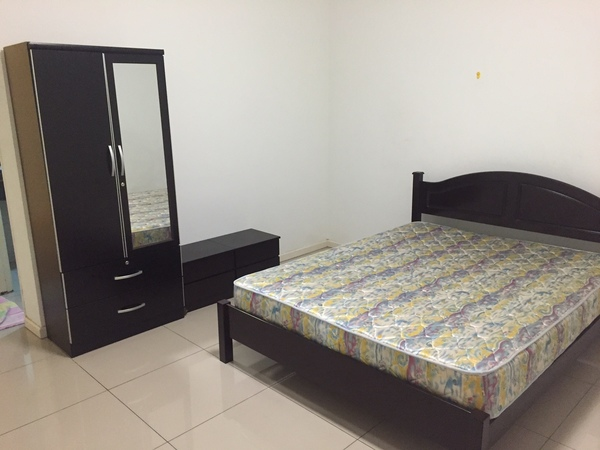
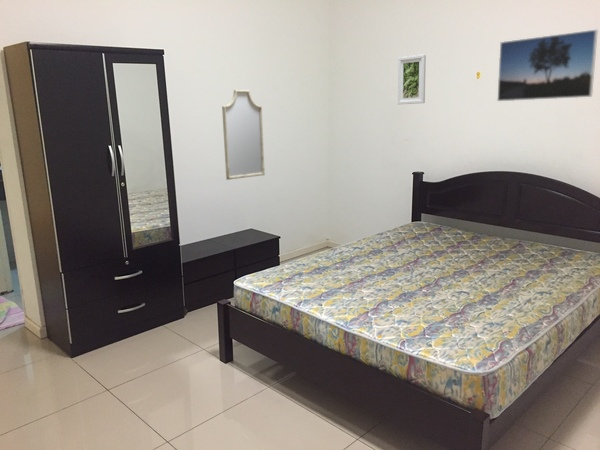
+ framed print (411, 80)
+ home mirror (244, 134)
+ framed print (543, 68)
